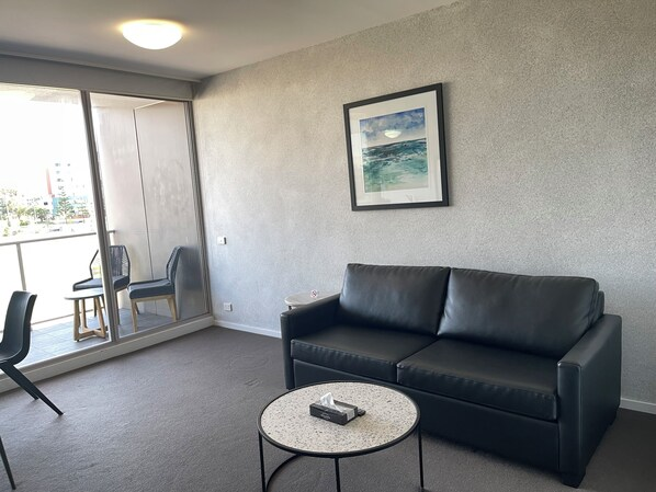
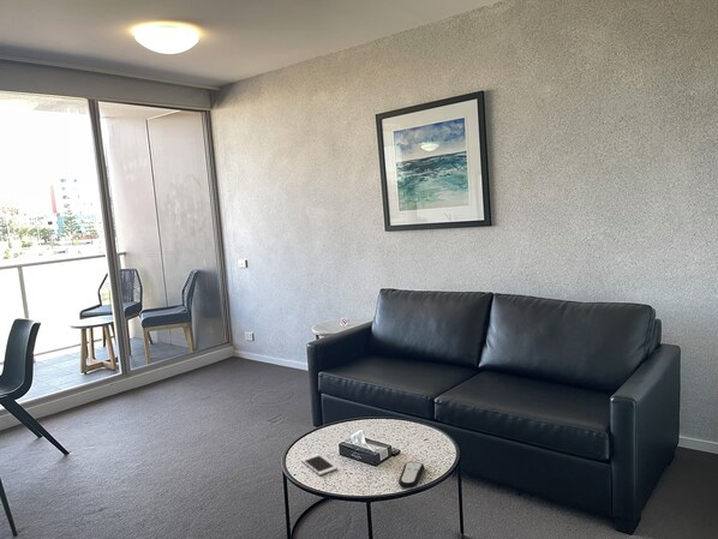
+ remote control (411, 474)
+ cell phone (318, 463)
